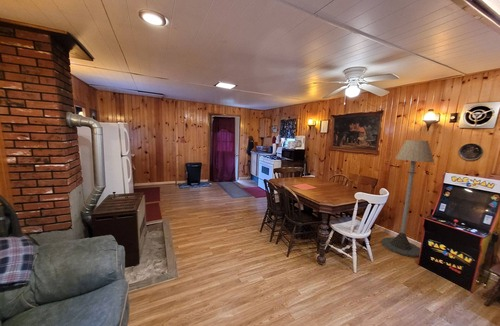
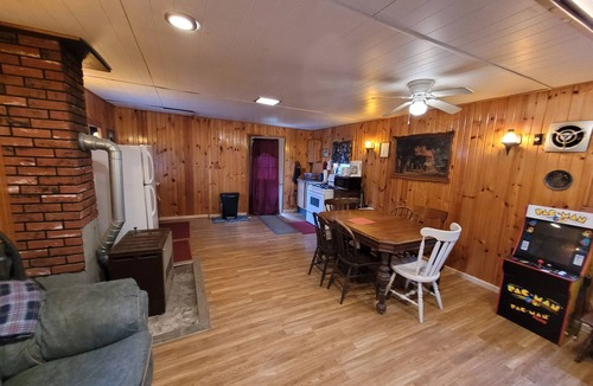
- floor lamp (408, 195)
